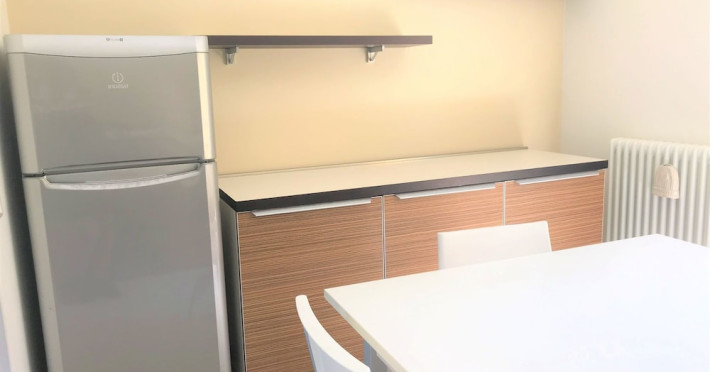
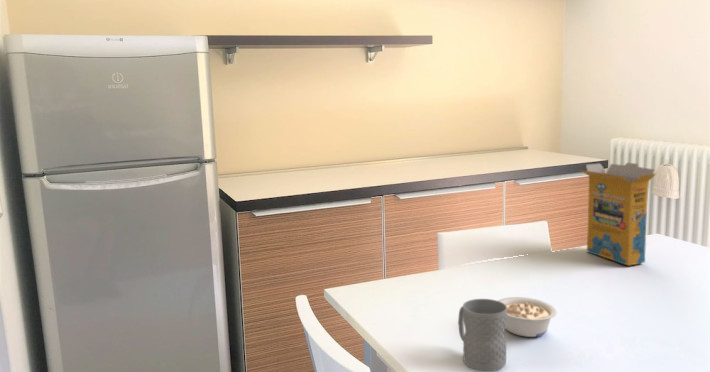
+ legume (526, 316)
+ cereal box (615, 212)
+ mug (478, 331)
